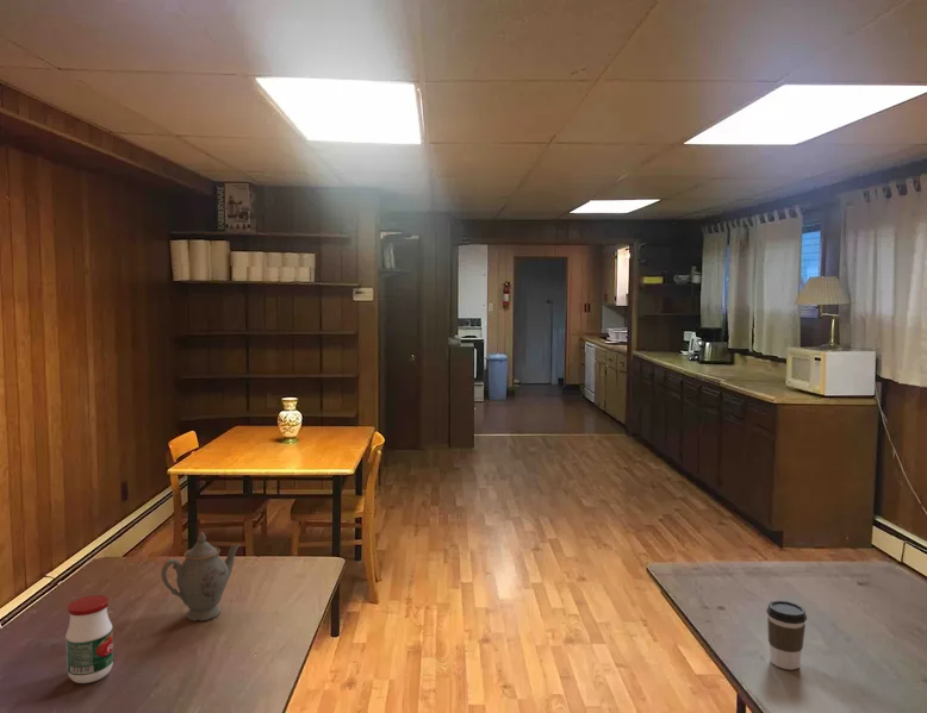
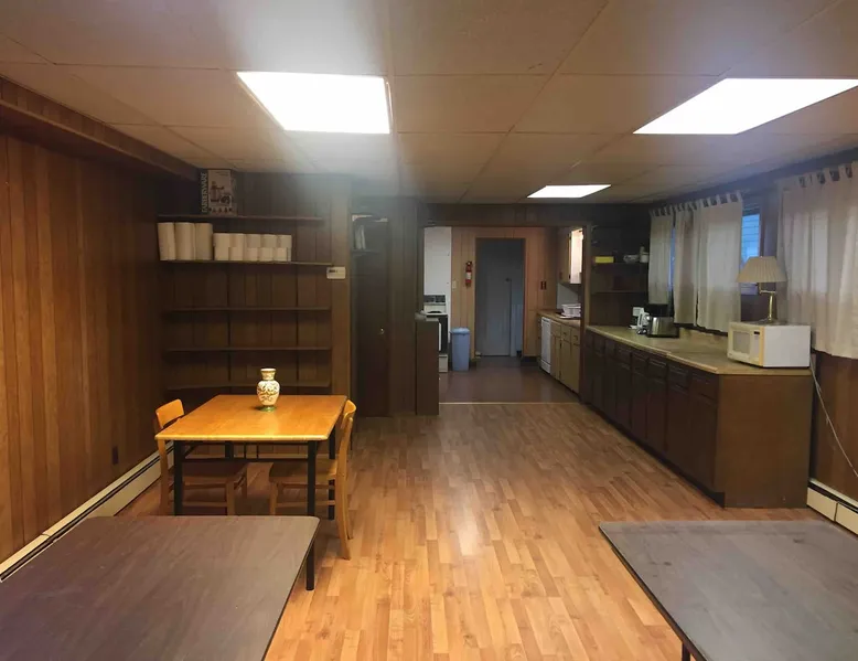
- jar (89, 639)
- chinaware (203, 573)
- coffee cup (785, 634)
